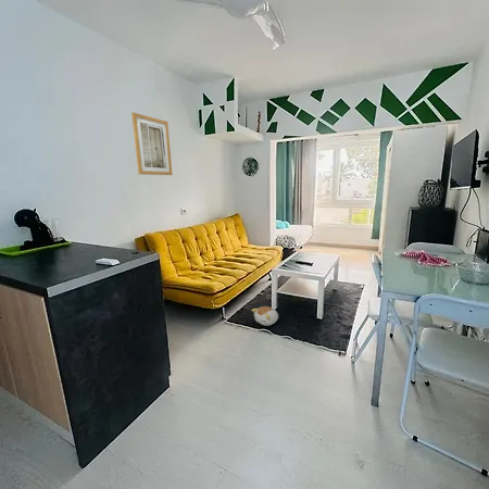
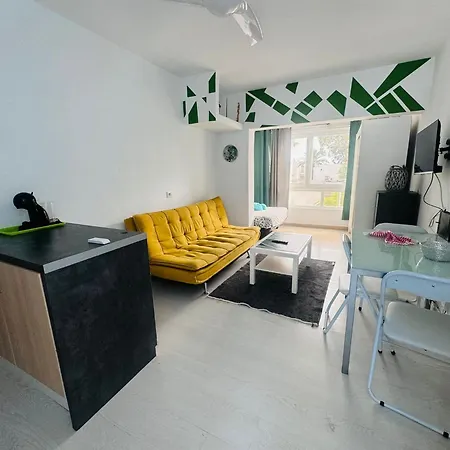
- plush toy (267, 313)
- wall art (153, 147)
